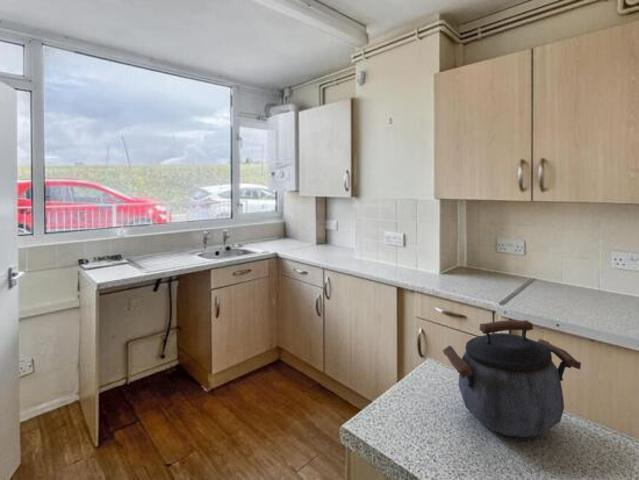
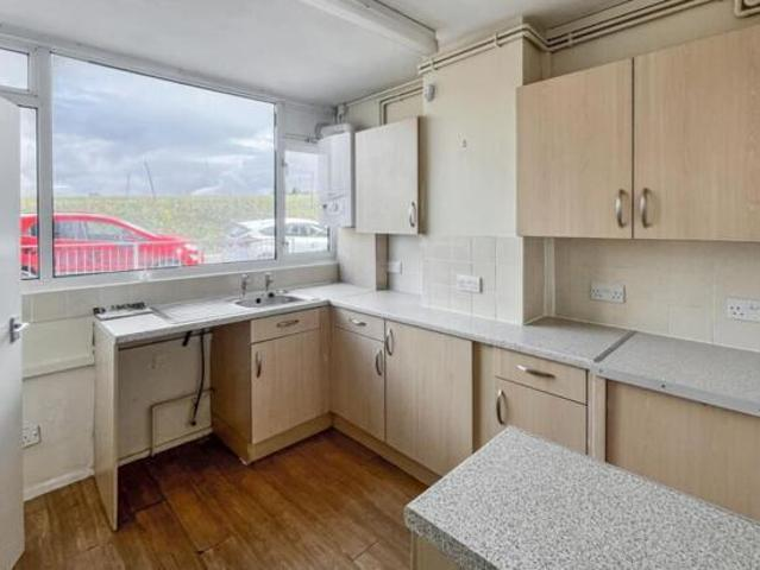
- kettle (505, 371)
